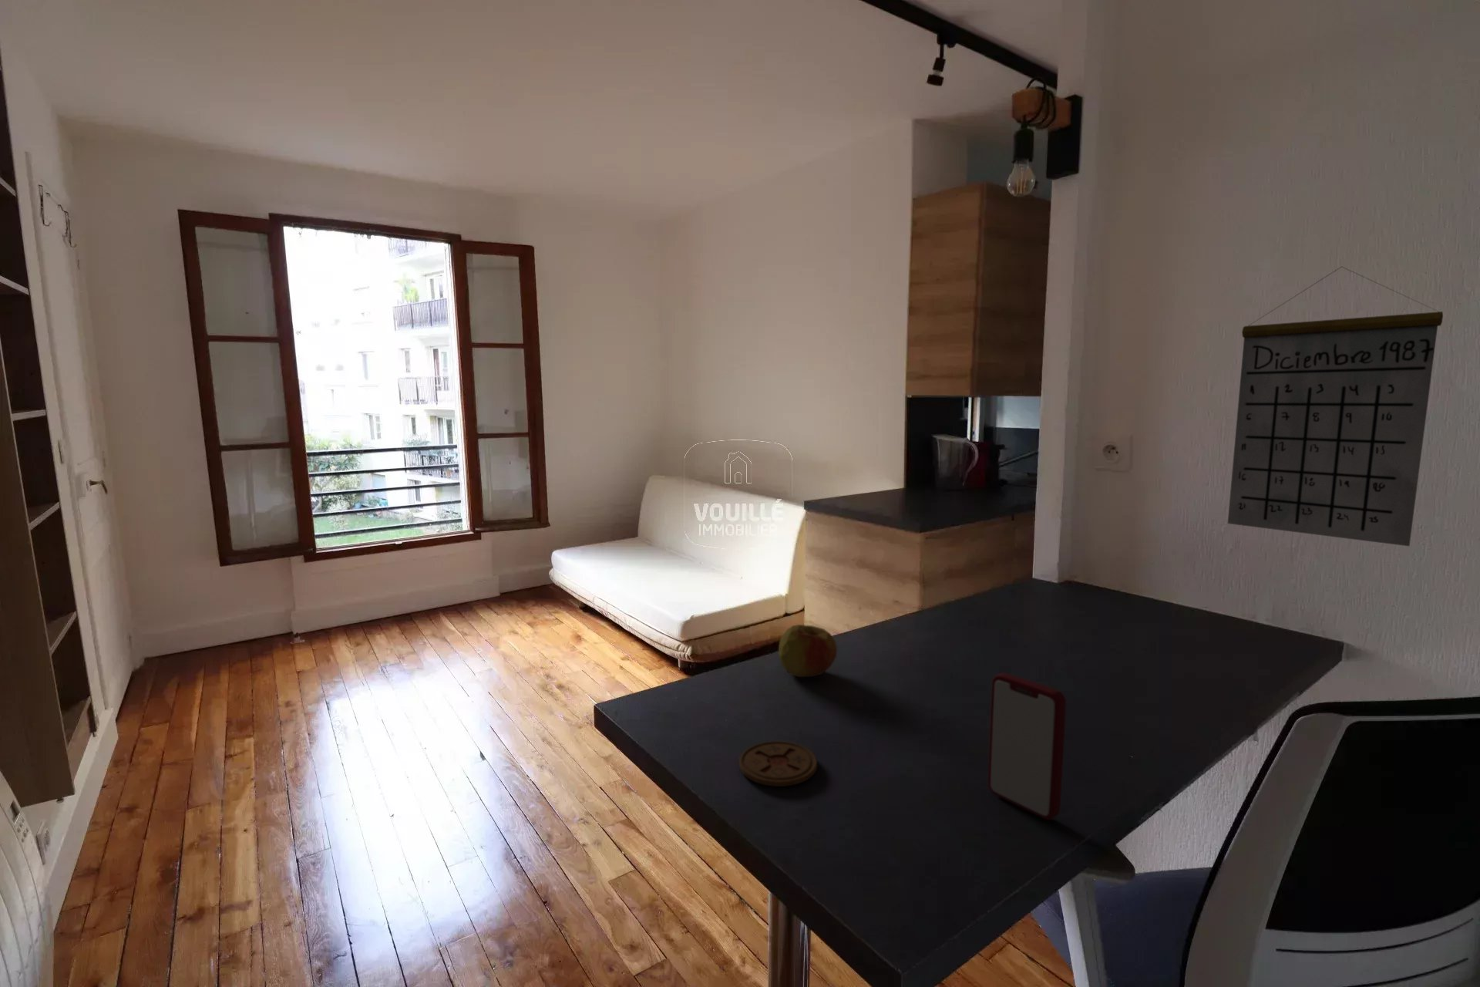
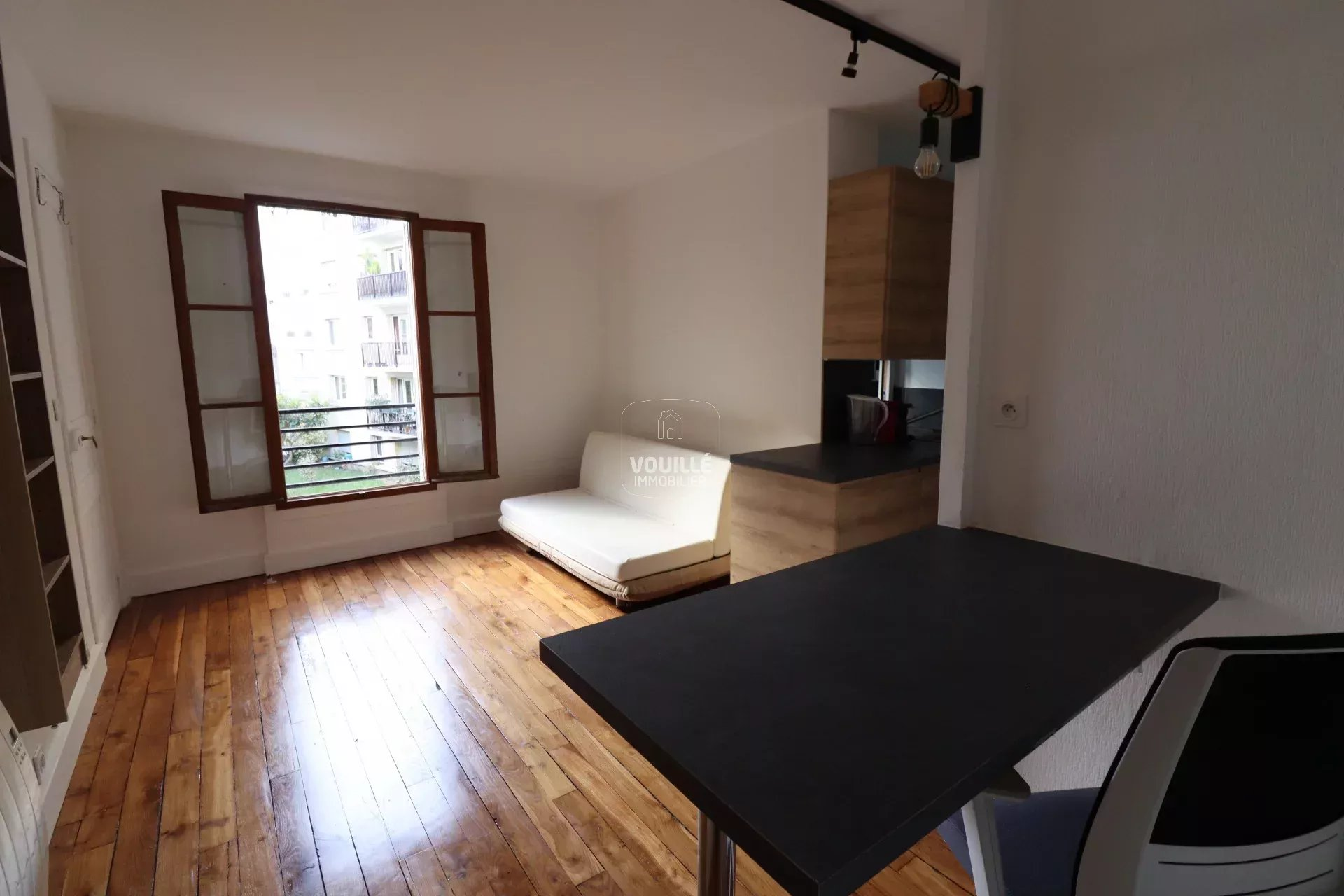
- calendar (1325, 403)
- coaster (777, 762)
- apple (807, 649)
- smartphone (1024, 745)
